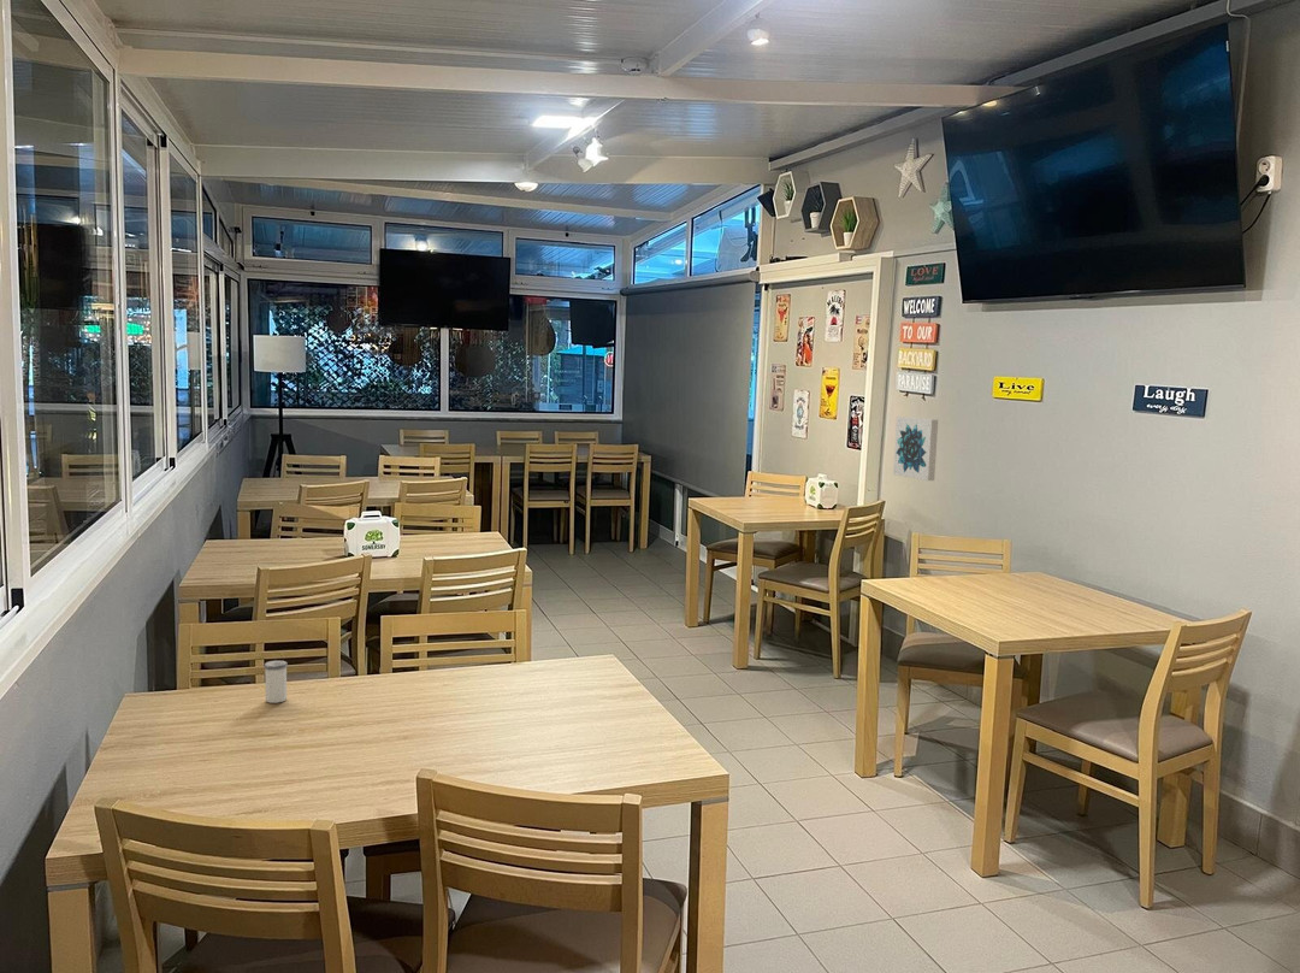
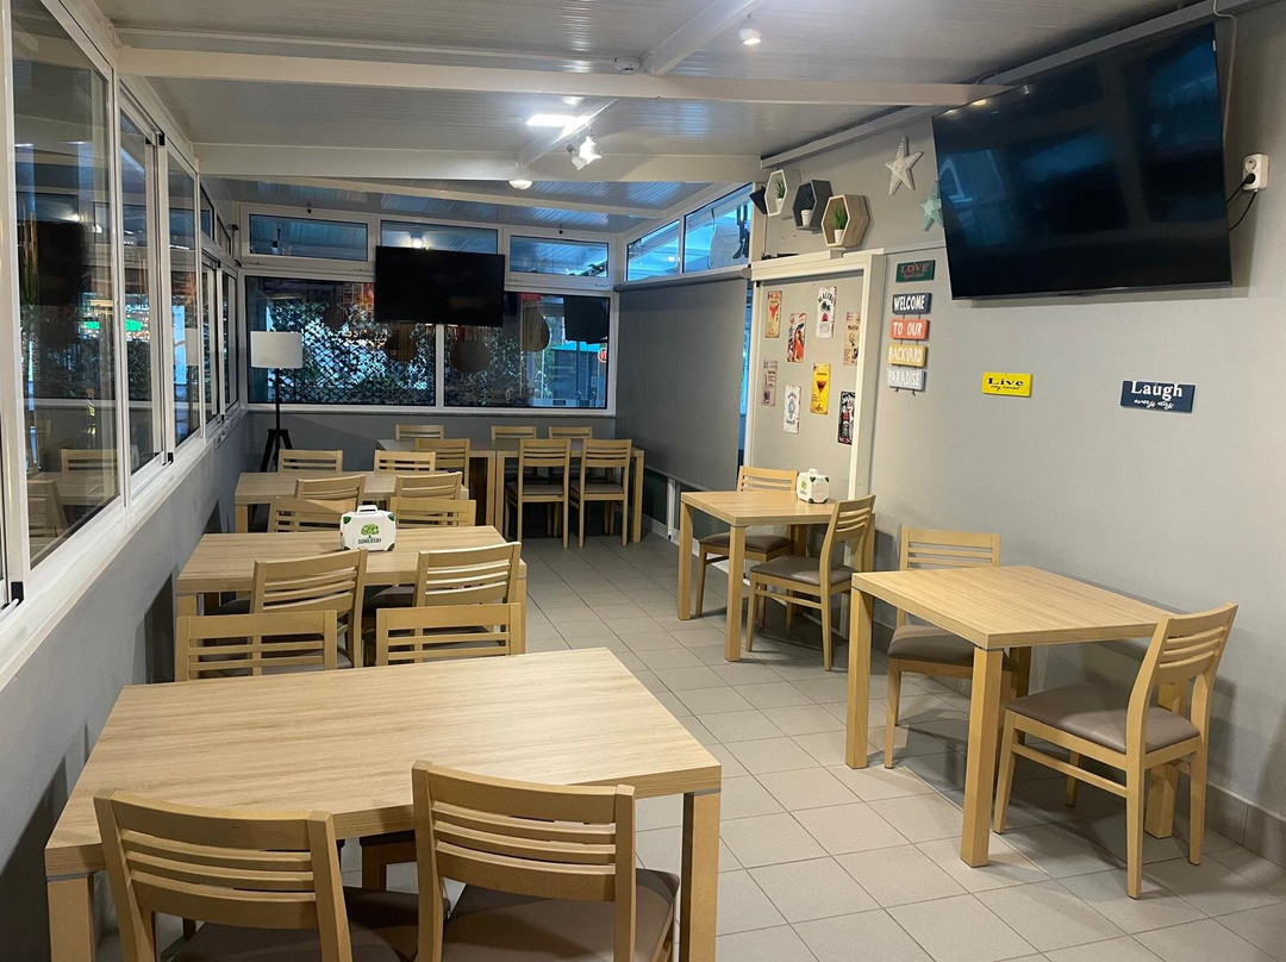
- salt shaker (276, 682)
- wall art (915, 448)
